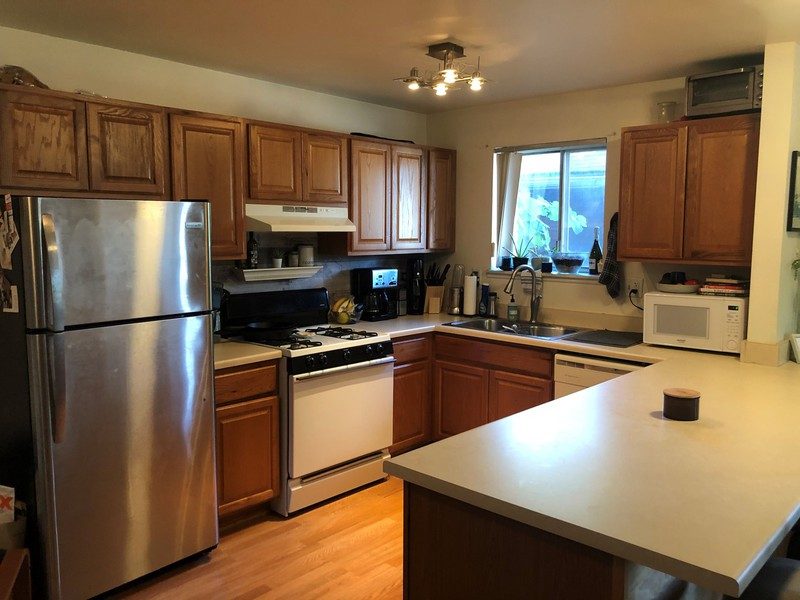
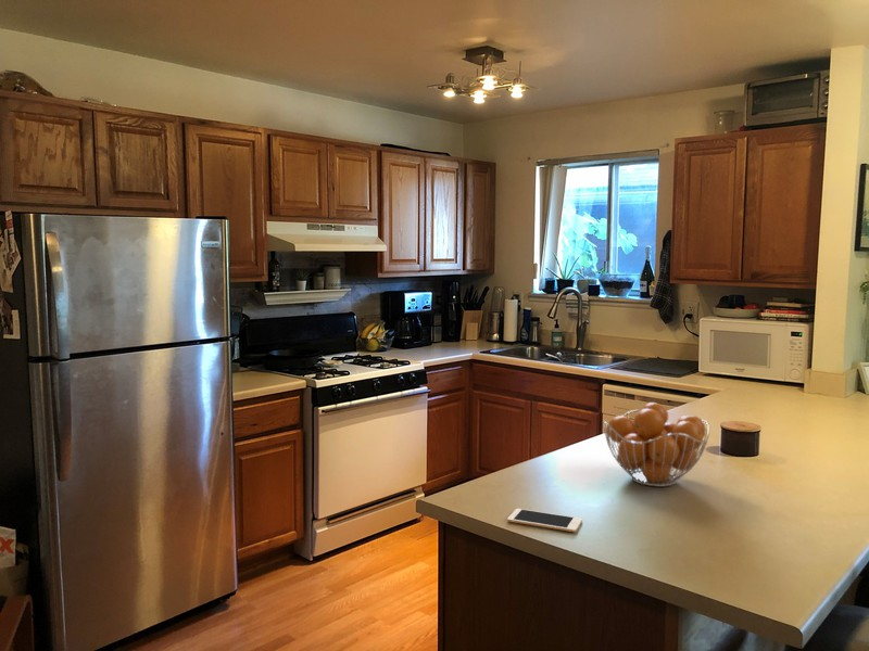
+ cell phone (544, 520)
+ fruit basket (654, 443)
